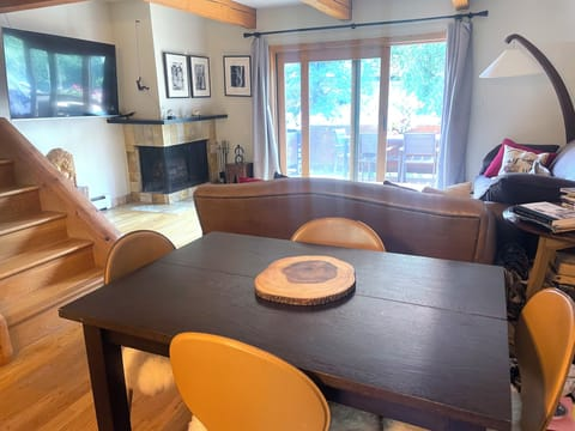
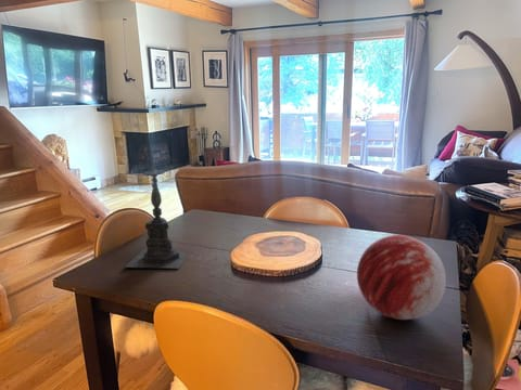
+ decorative orb (401, 276)
+ candle holder (155, 208)
